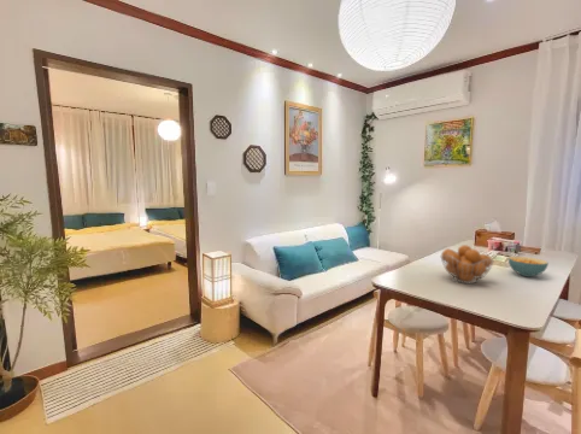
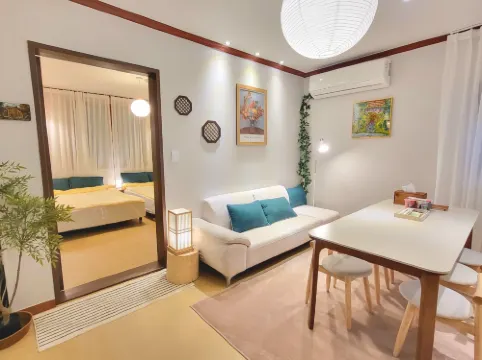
- fruit basket (465, 263)
- cereal bowl (527, 268)
